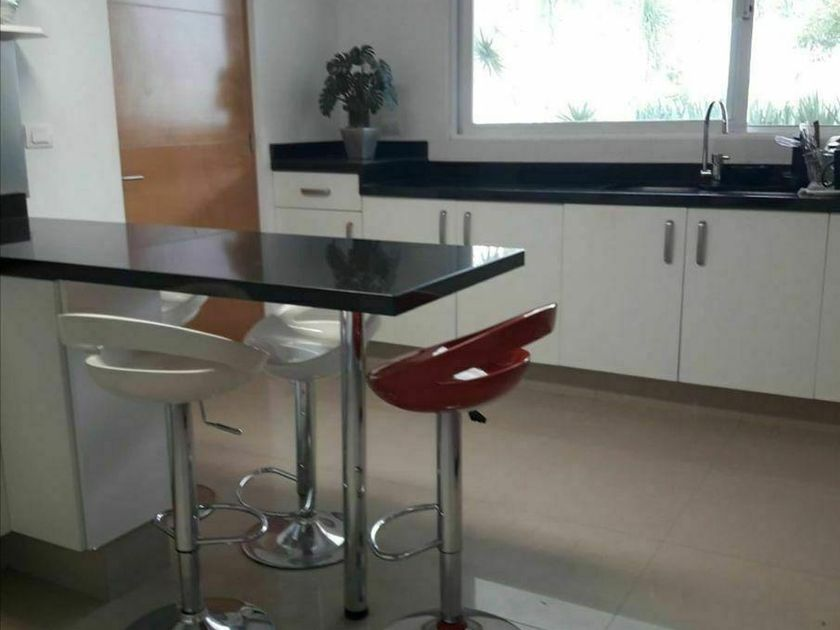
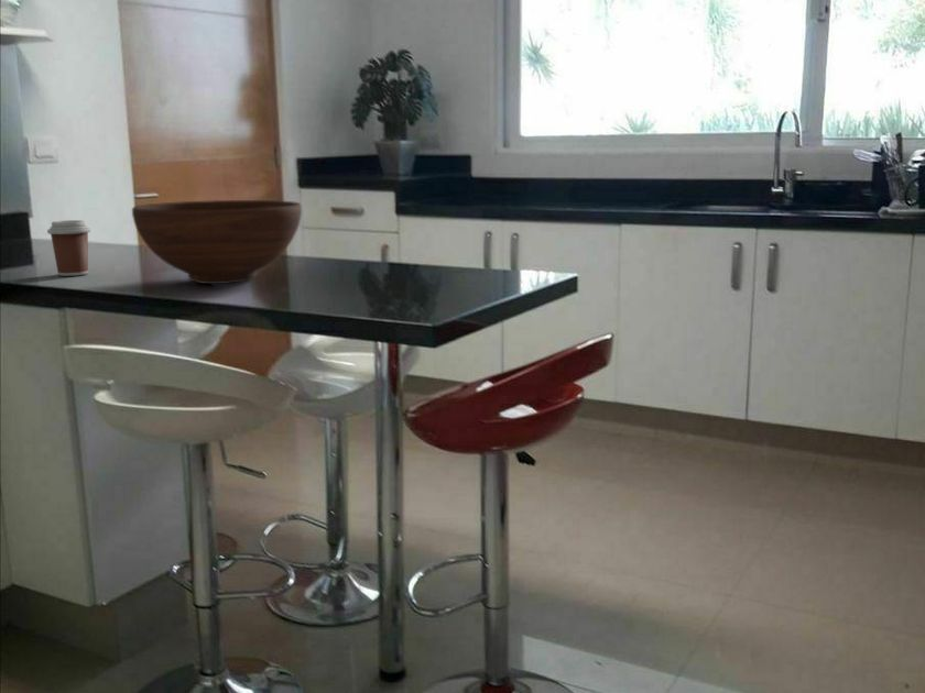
+ coffee cup (70, 248)
+ fruit bowl (220, 243)
